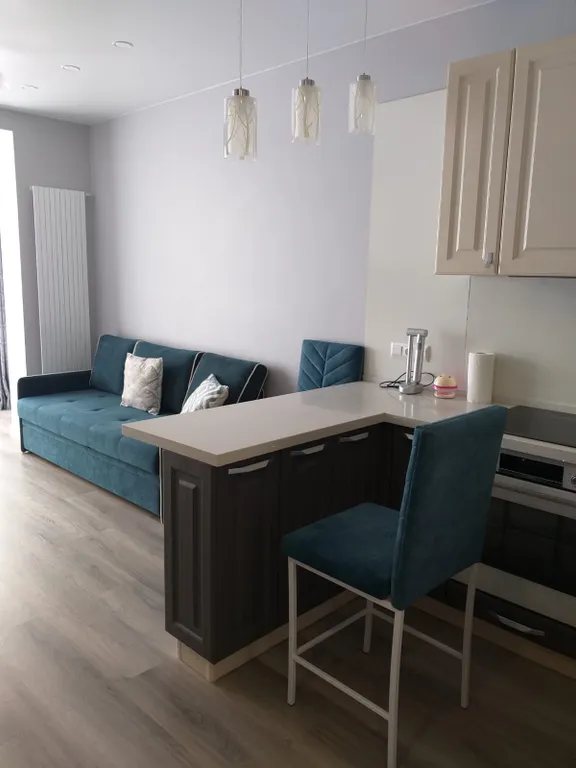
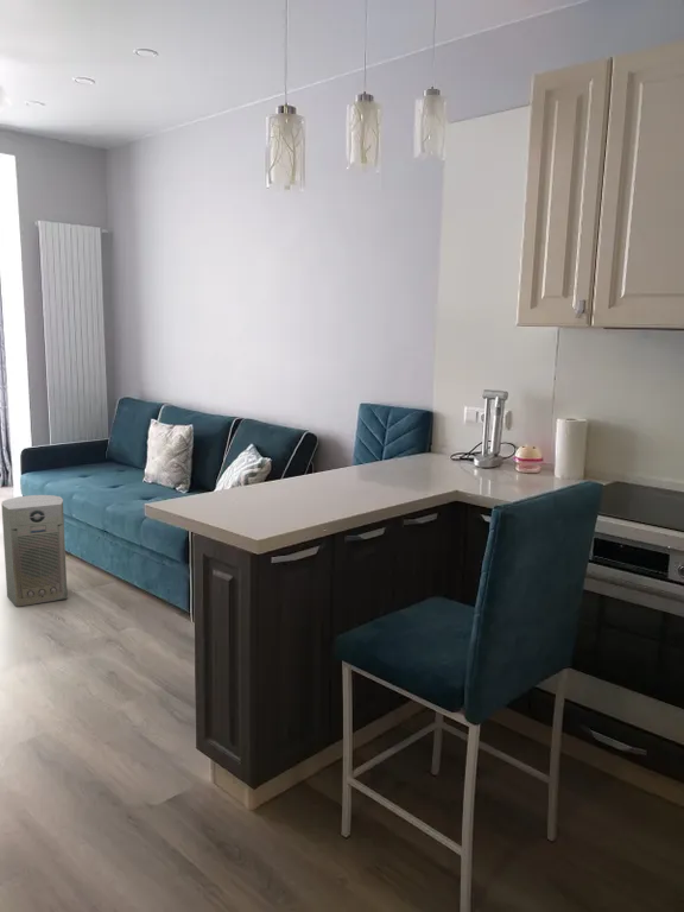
+ fan (34, 546)
